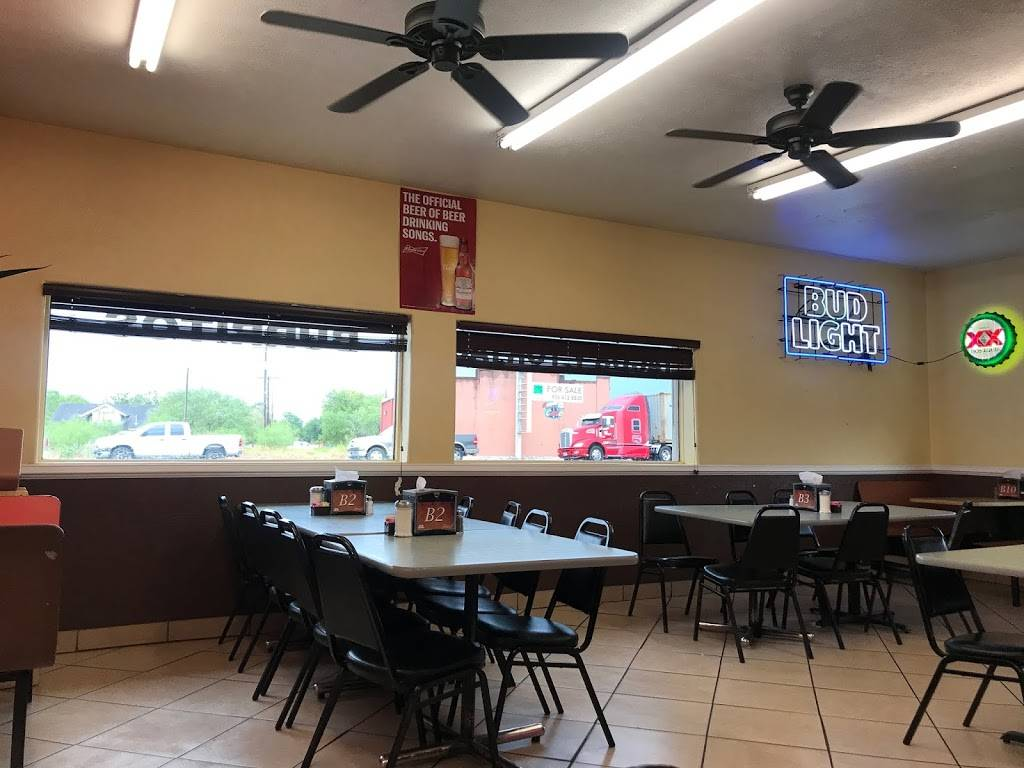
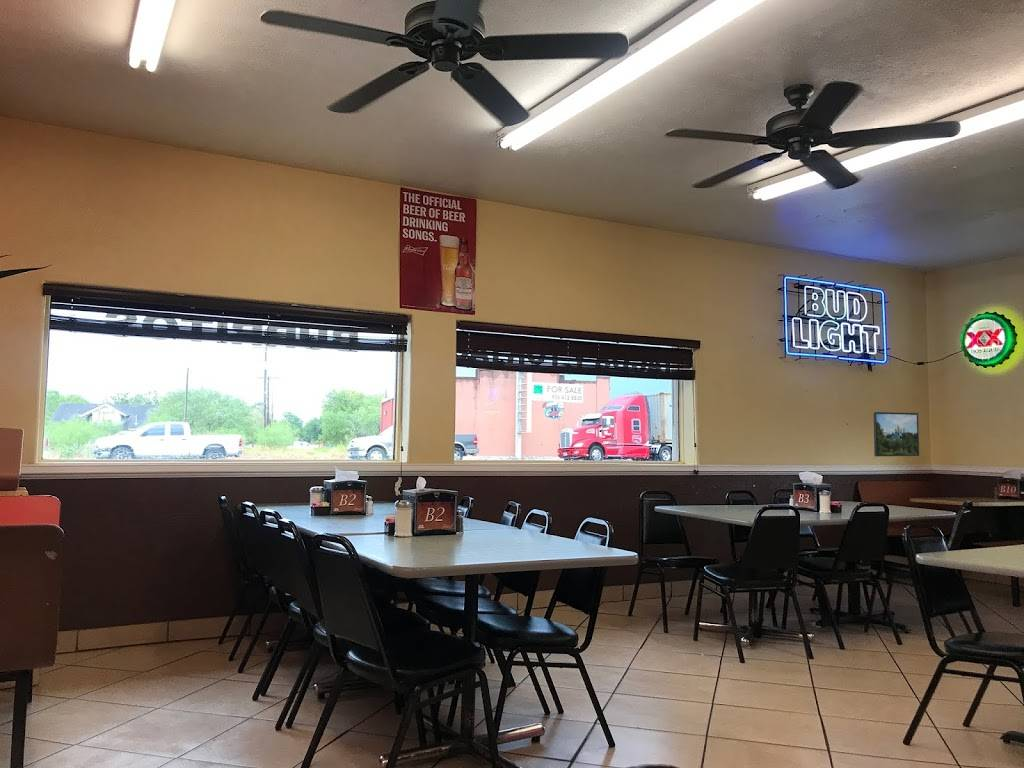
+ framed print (896, 434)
